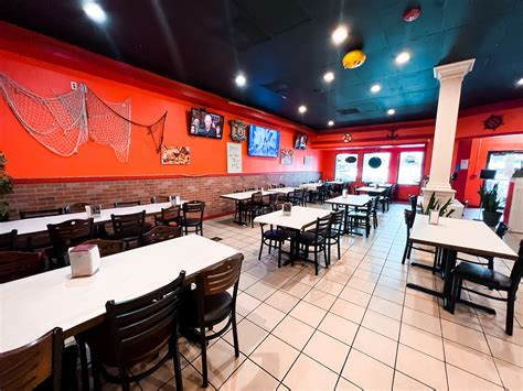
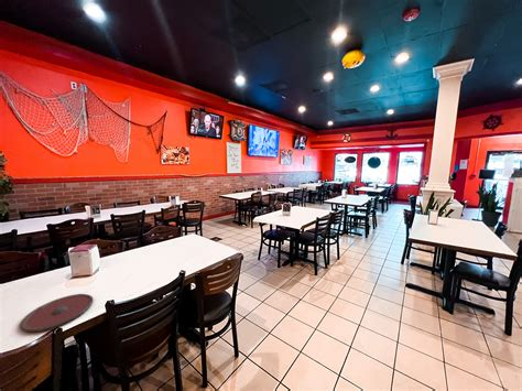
+ plate (59, 309)
